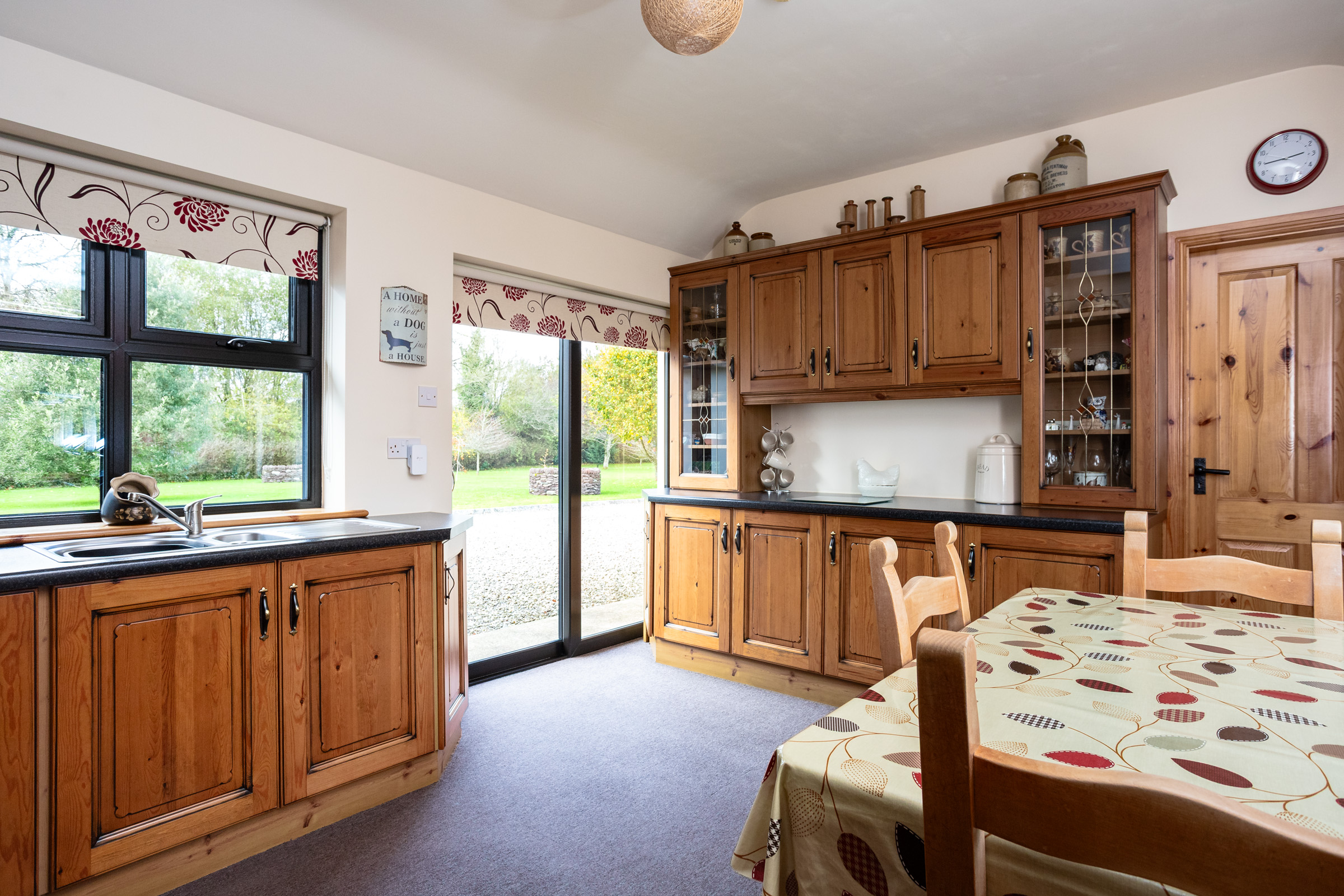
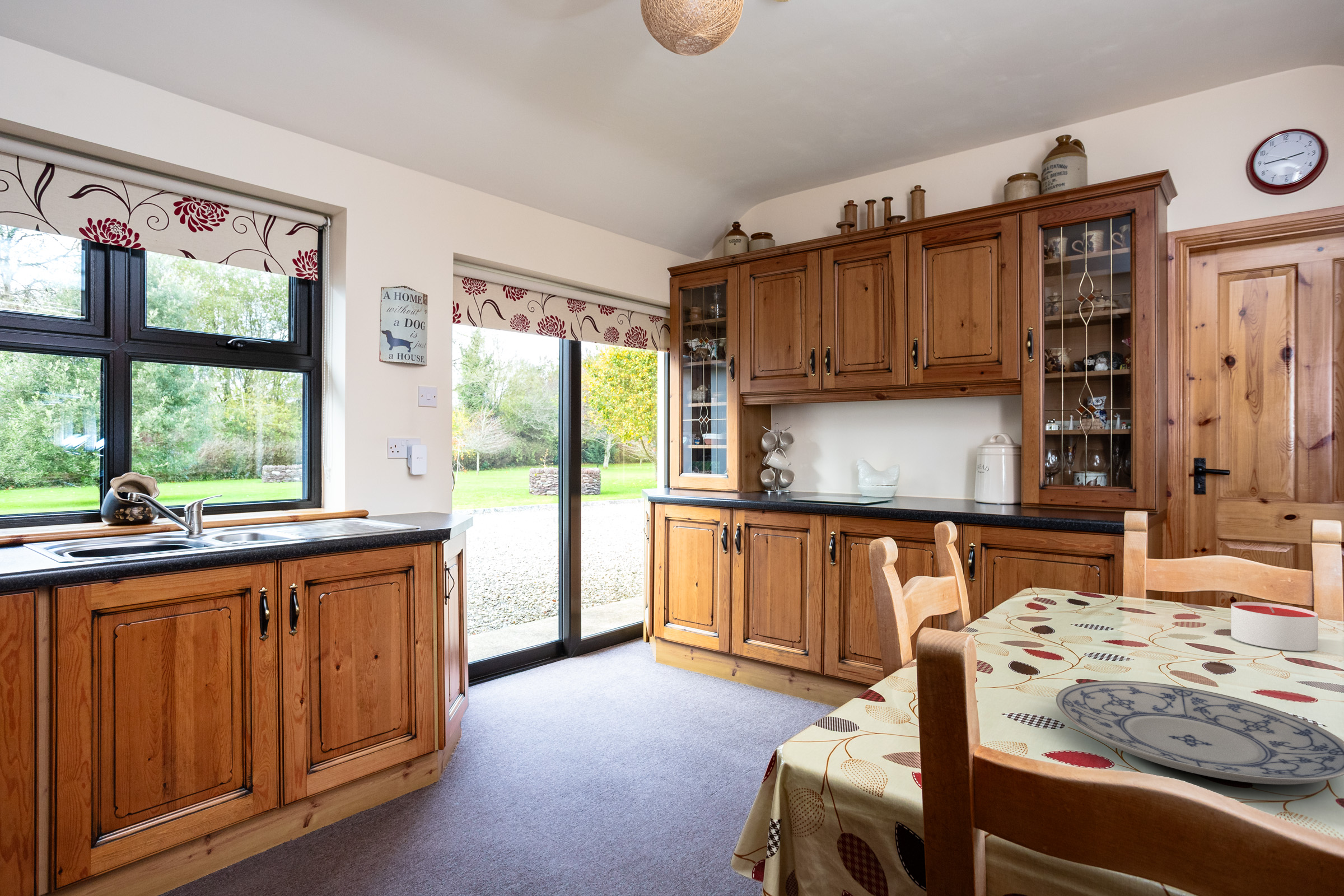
+ plate (1191, 734)
+ candle (1273, 624)
